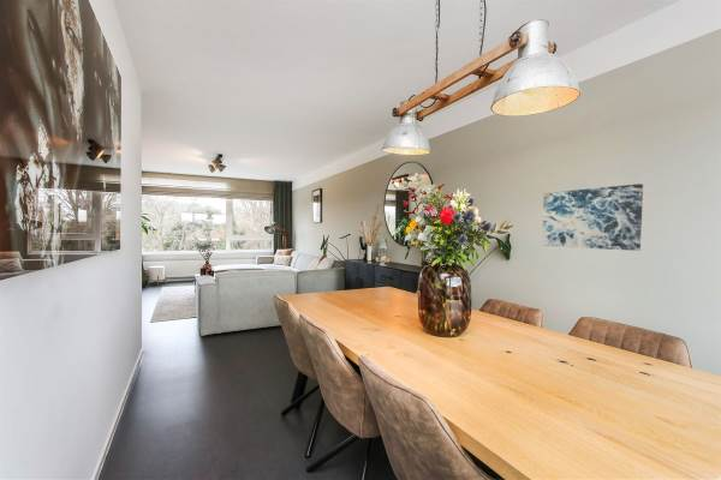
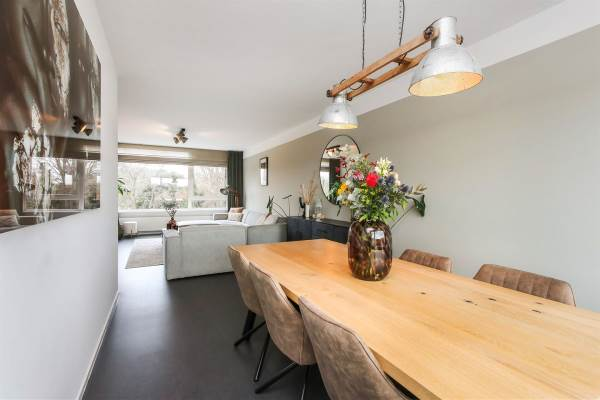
- wall art (586, 218)
